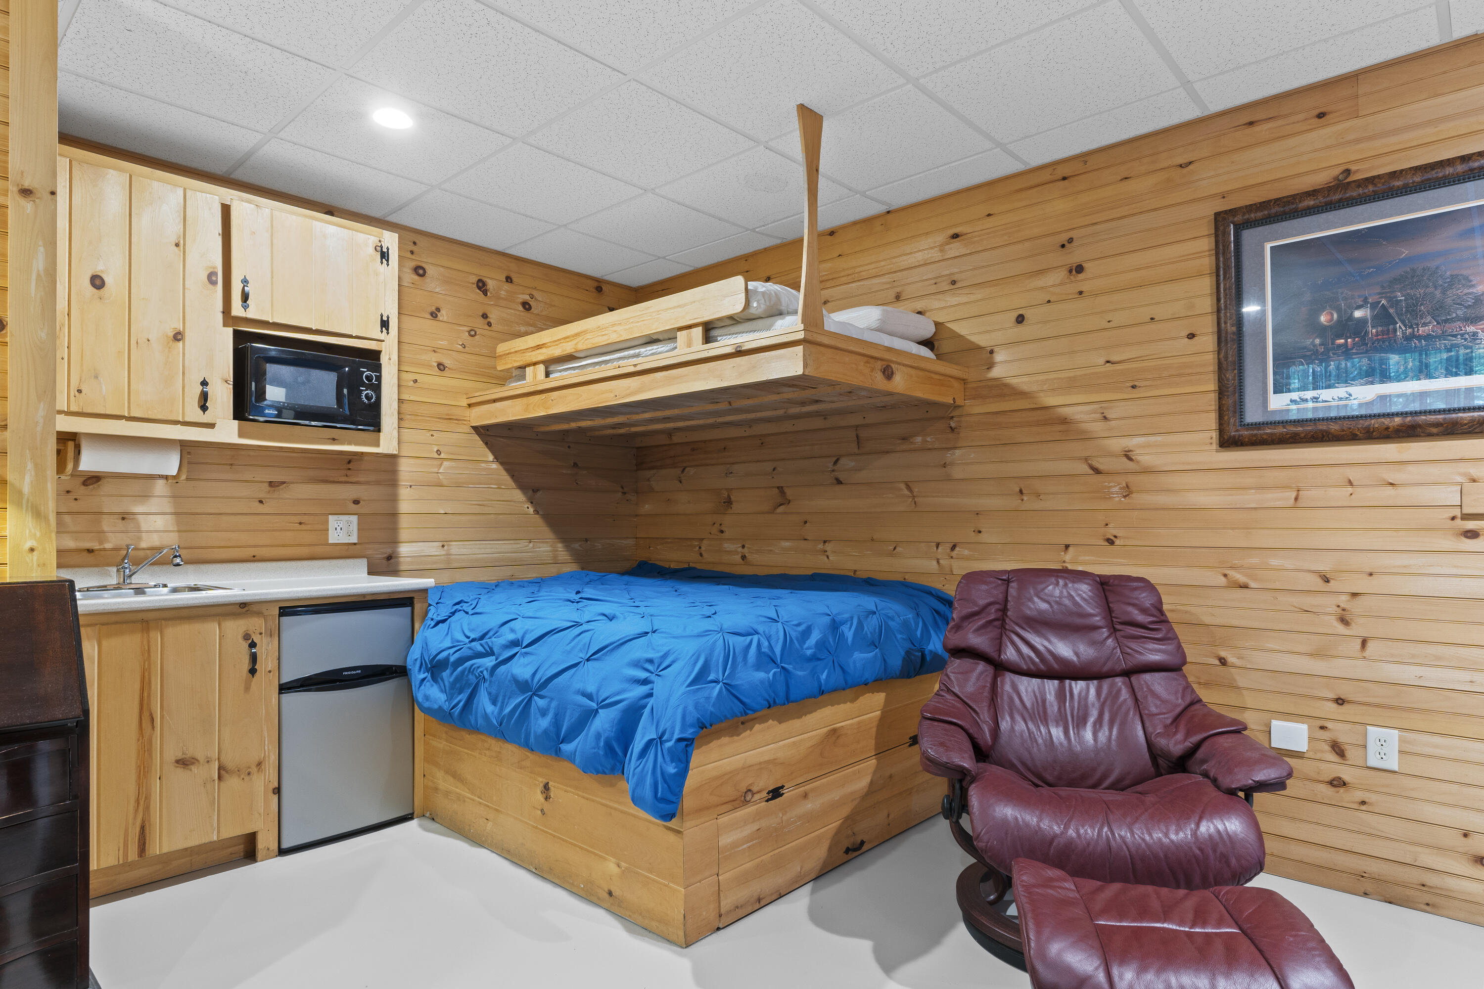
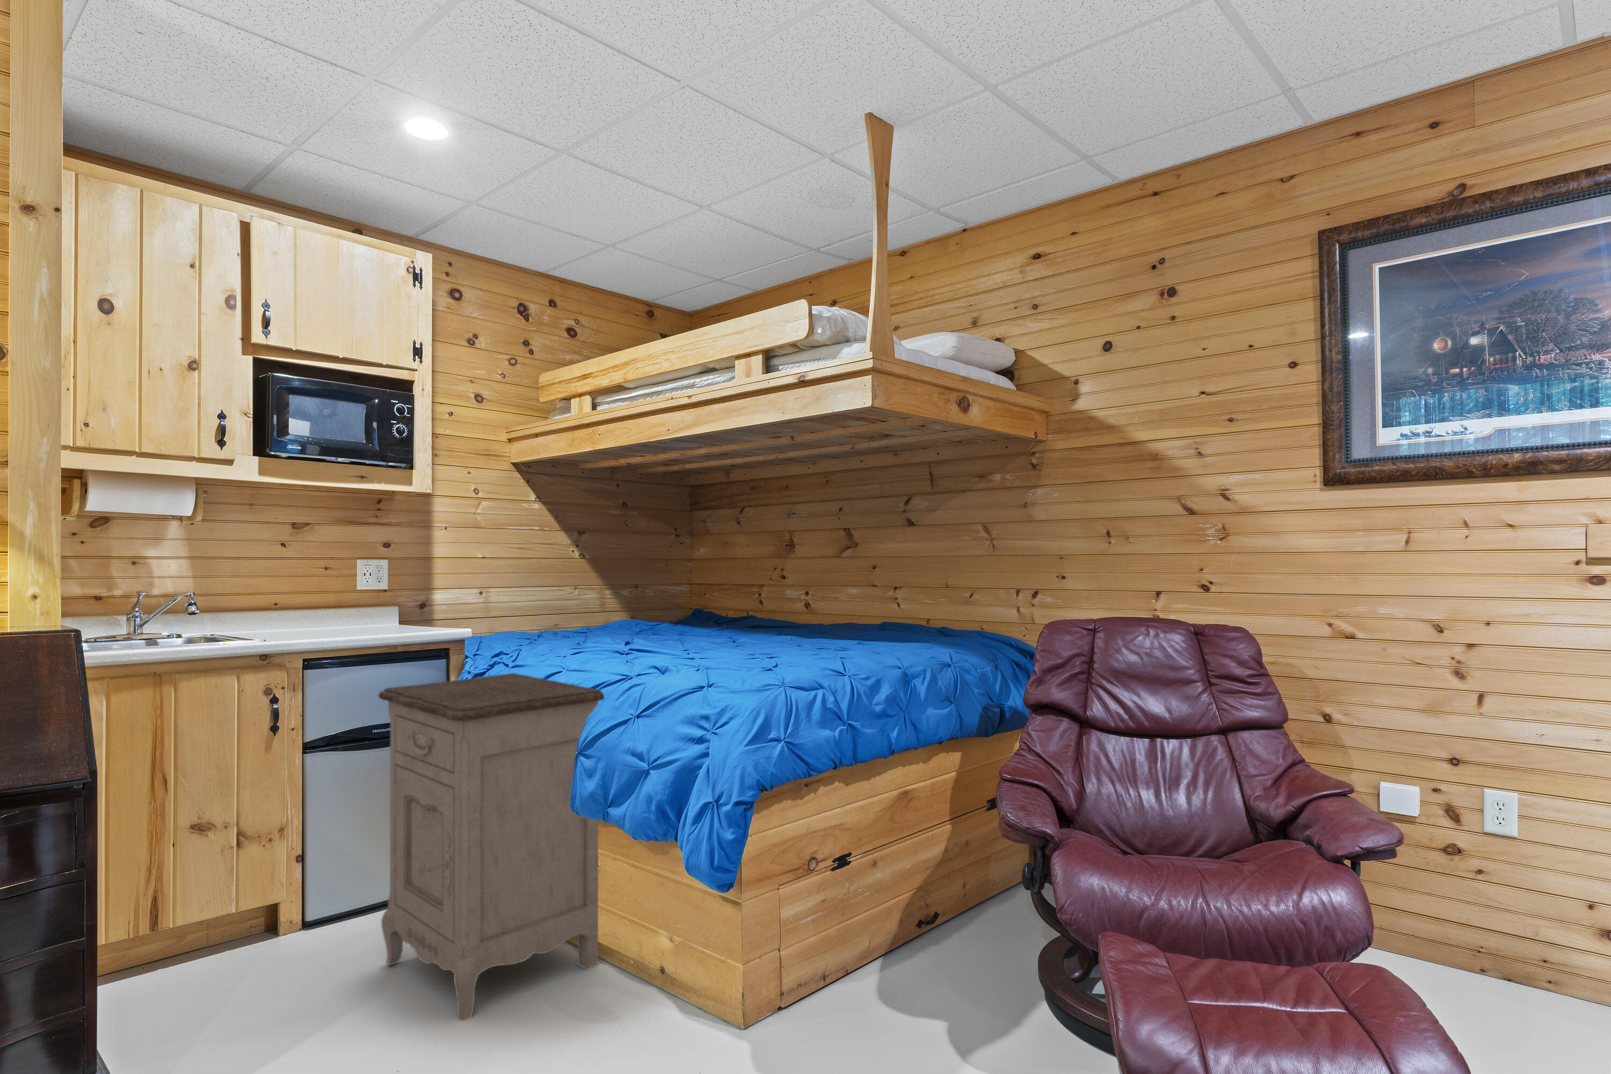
+ nightstand (478, 831)
